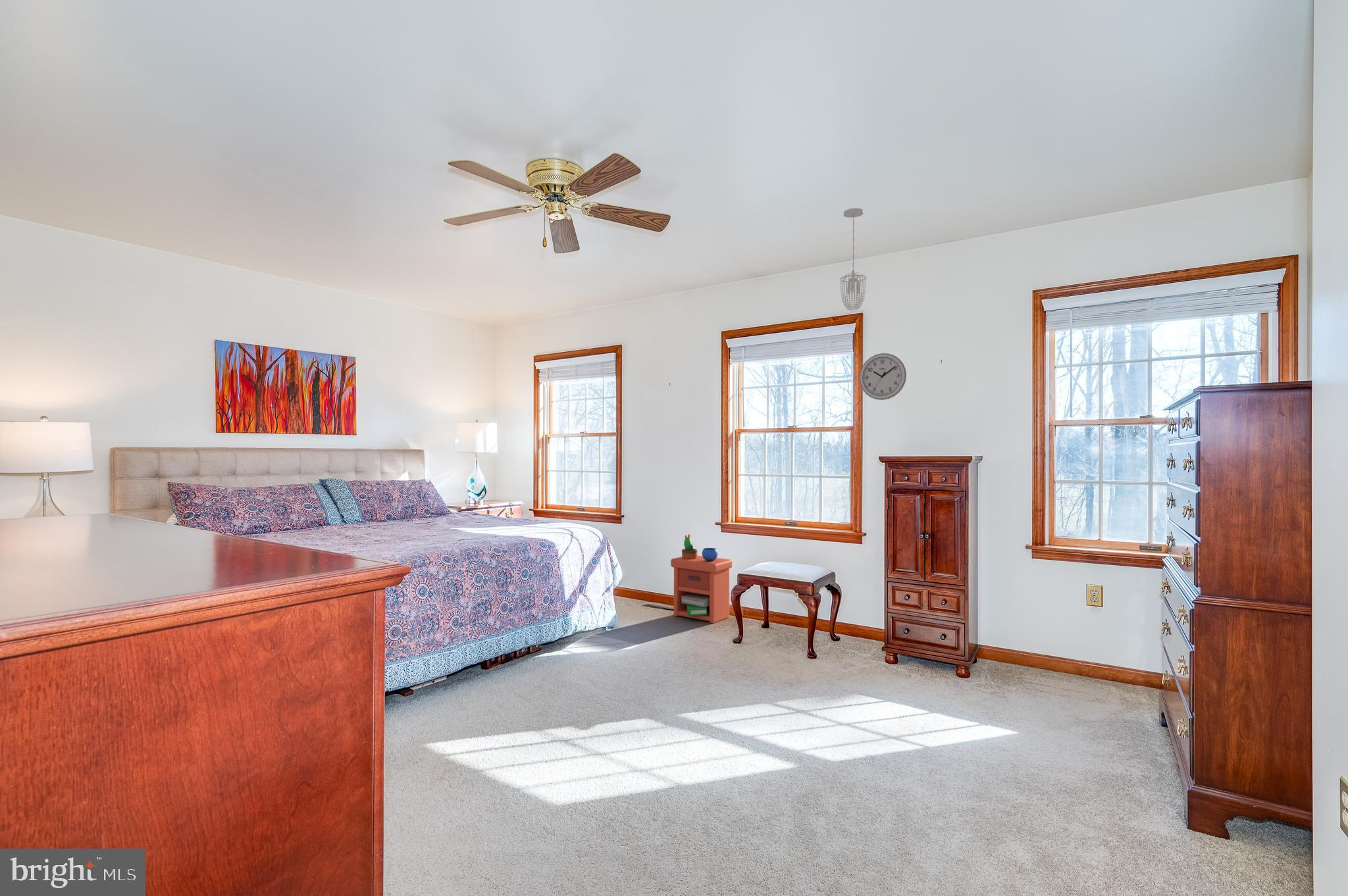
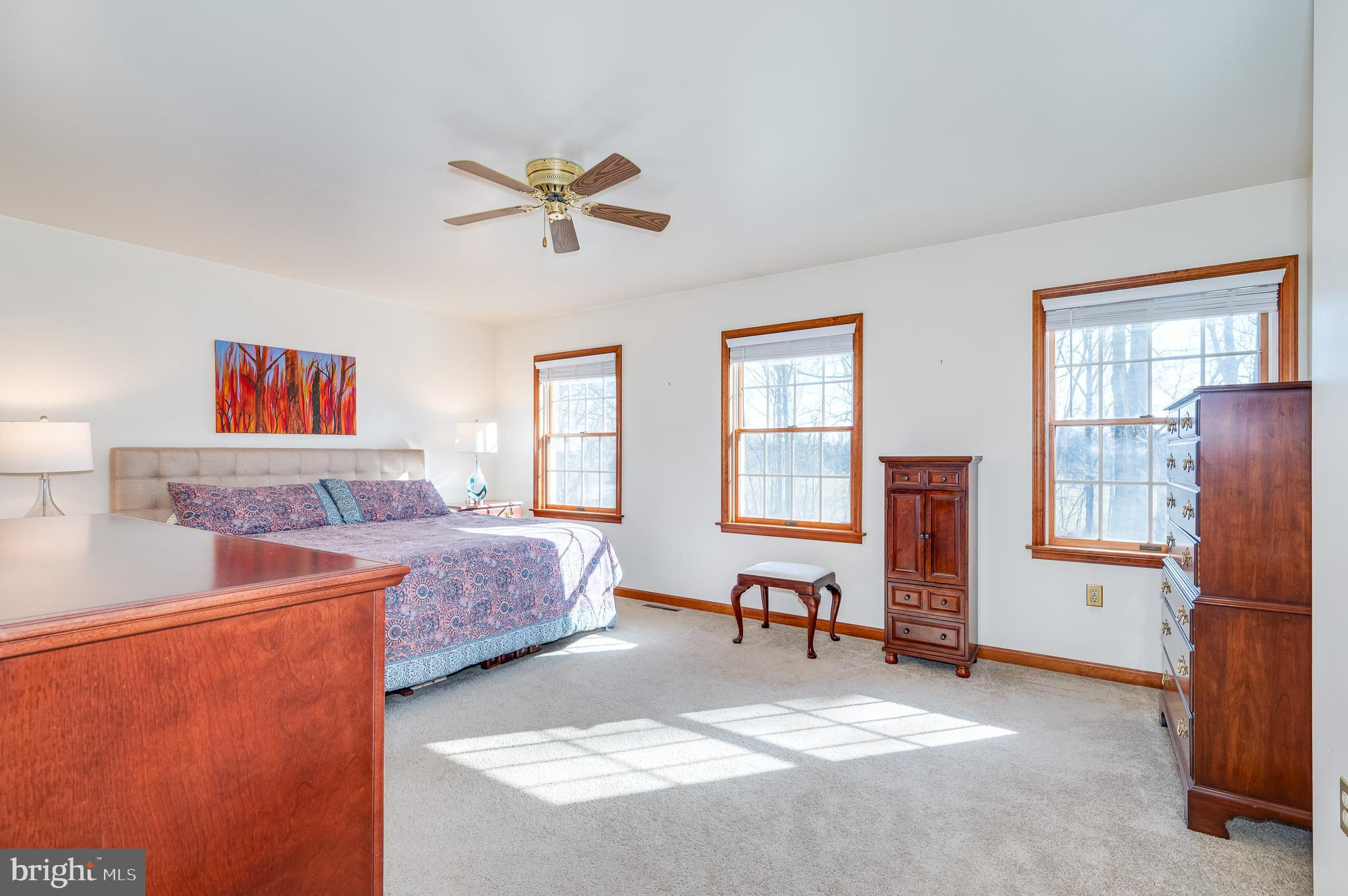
- wall clock (882, 376)
- pendant light (853, 261)
- nightstand (700, 576)
